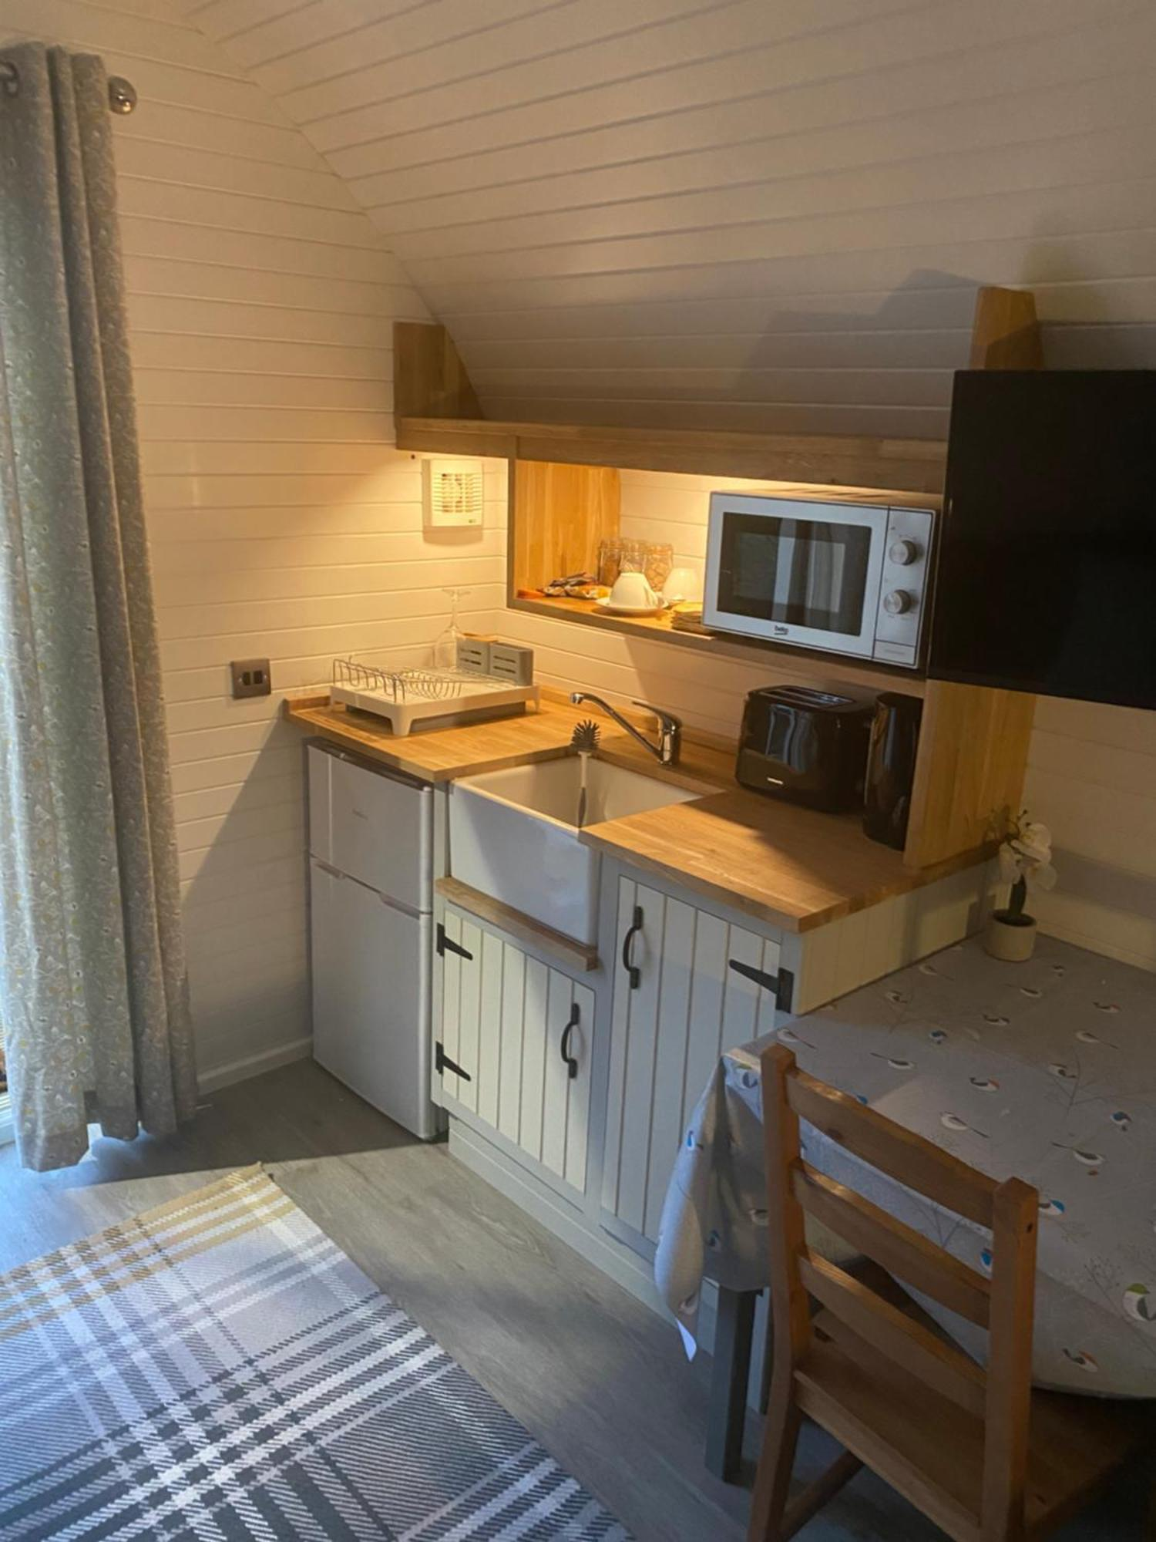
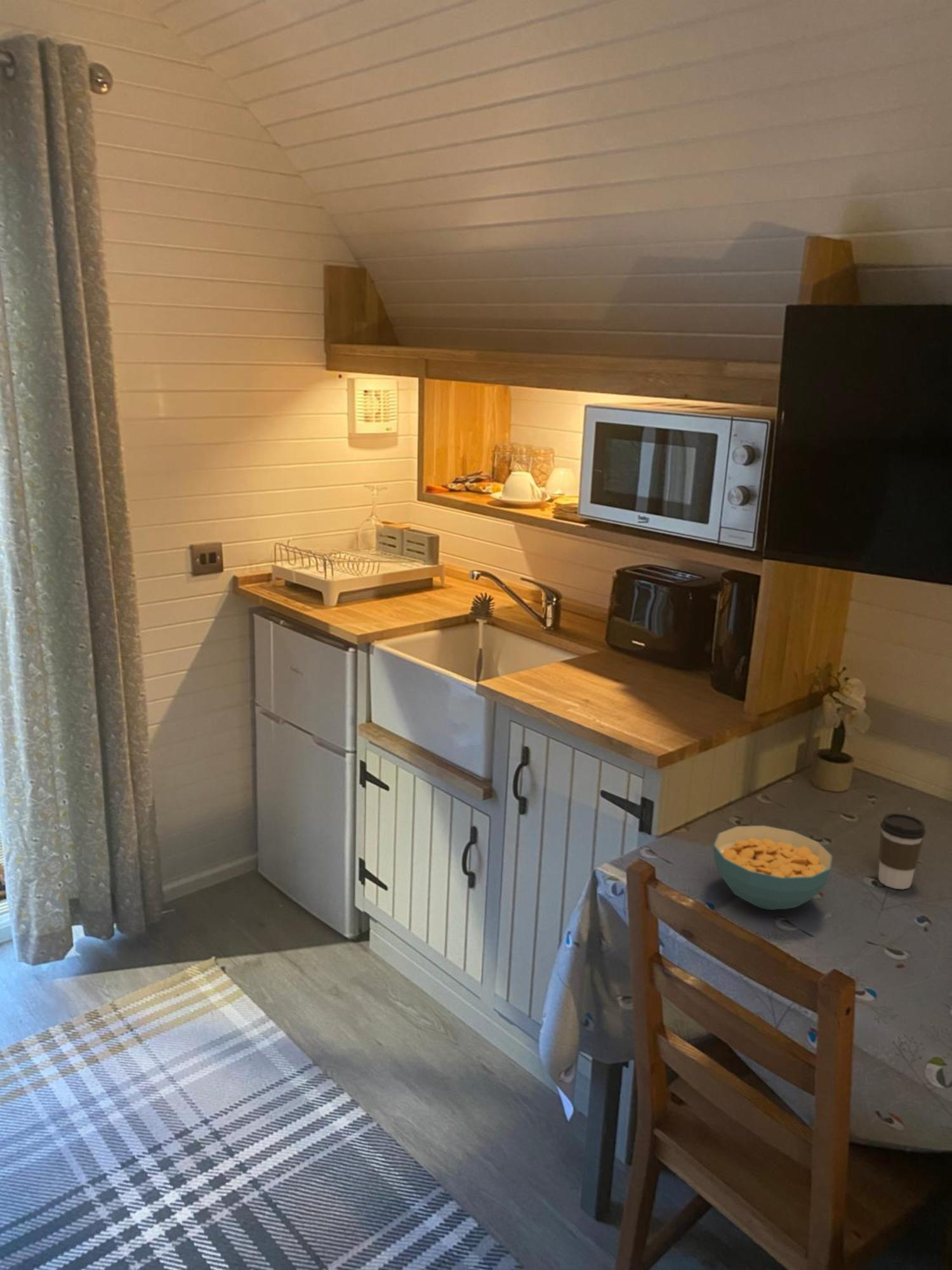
+ cereal bowl (769, 876)
+ coffee cup (899, 852)
